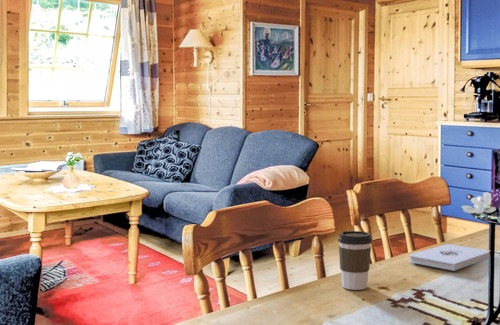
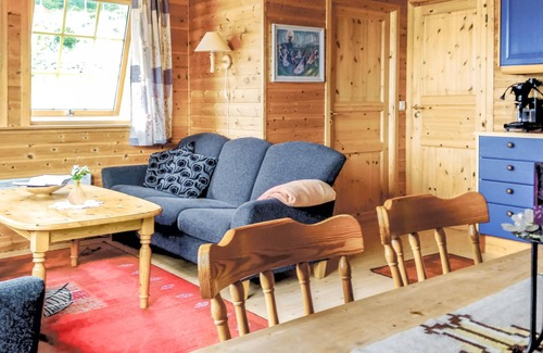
- notepad (450, 256)
- coffee cup (354, 260)
